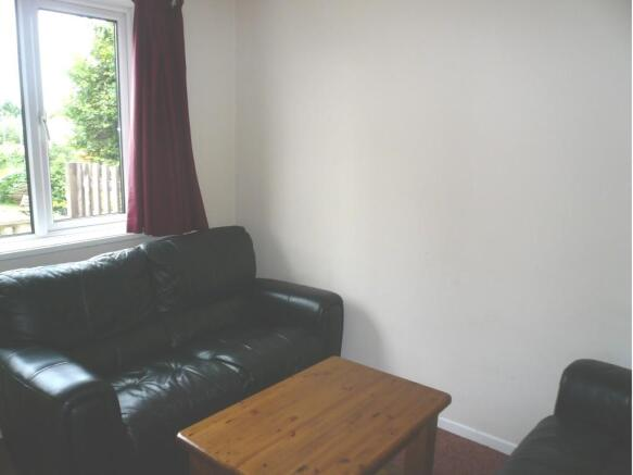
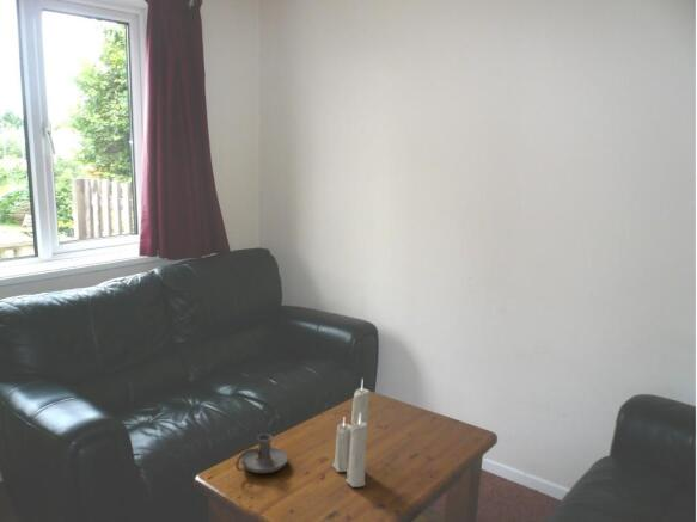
+ candle holder (259, 453)
+ candle (355, 424)
